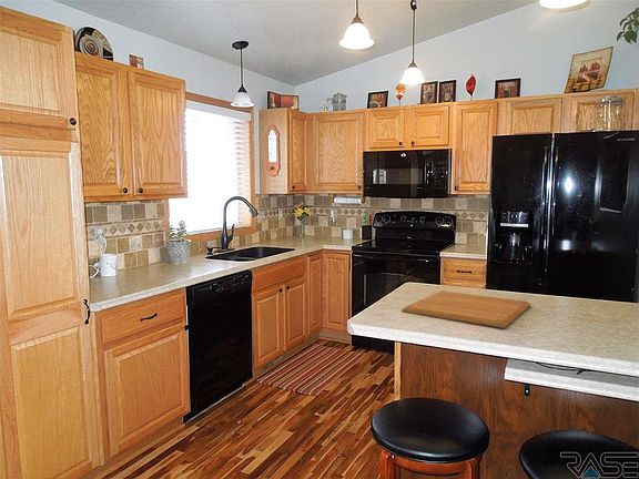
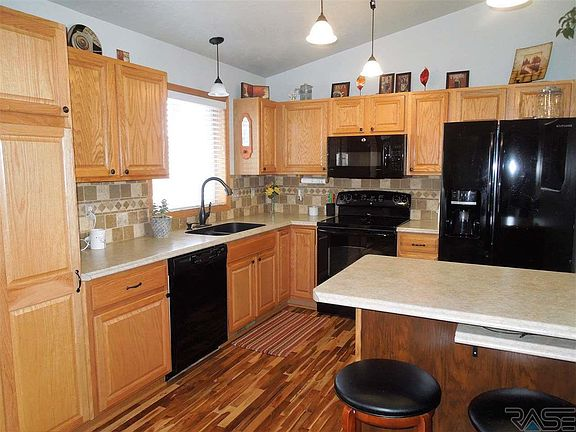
- chopping board (467, 306)
